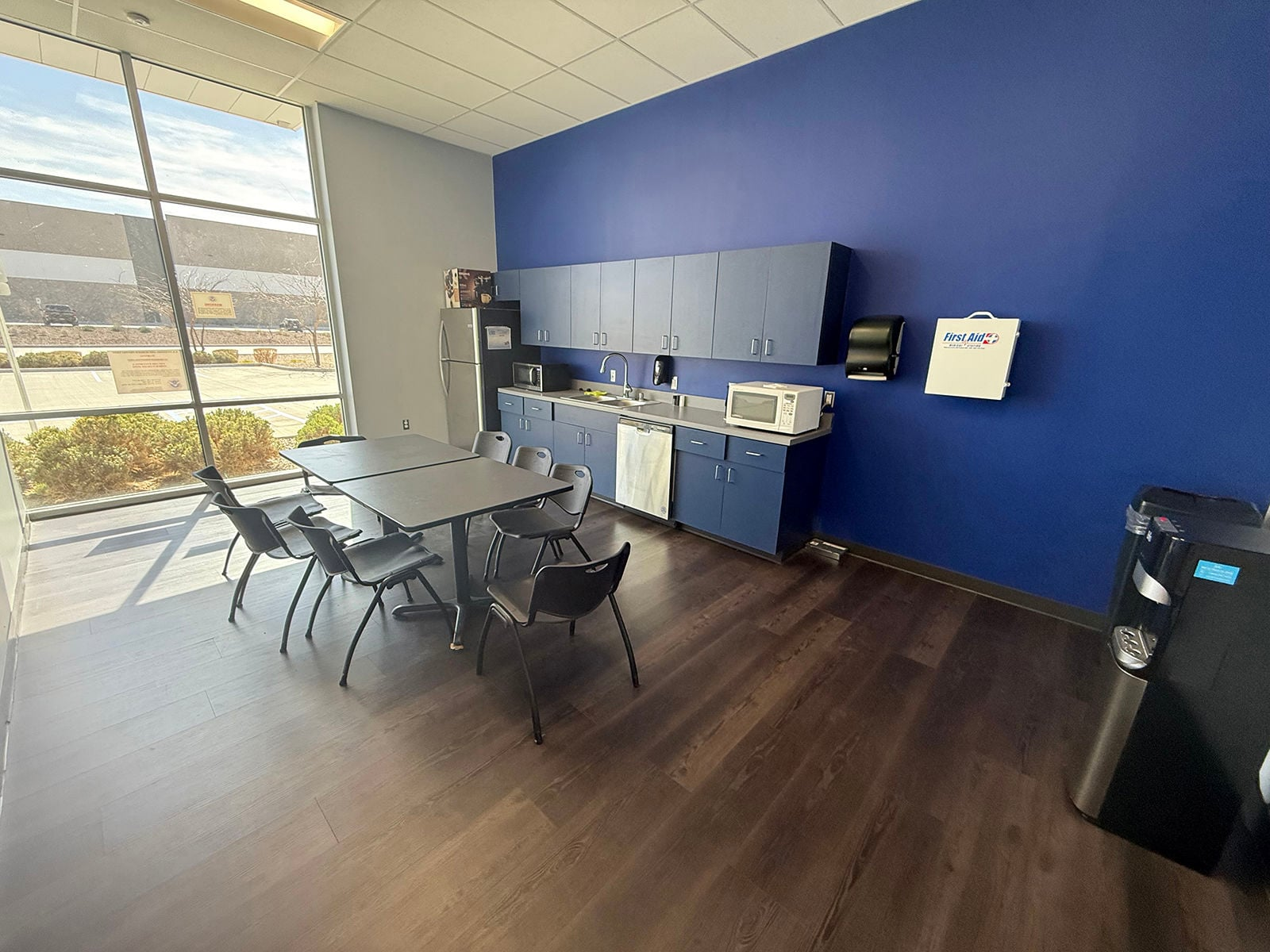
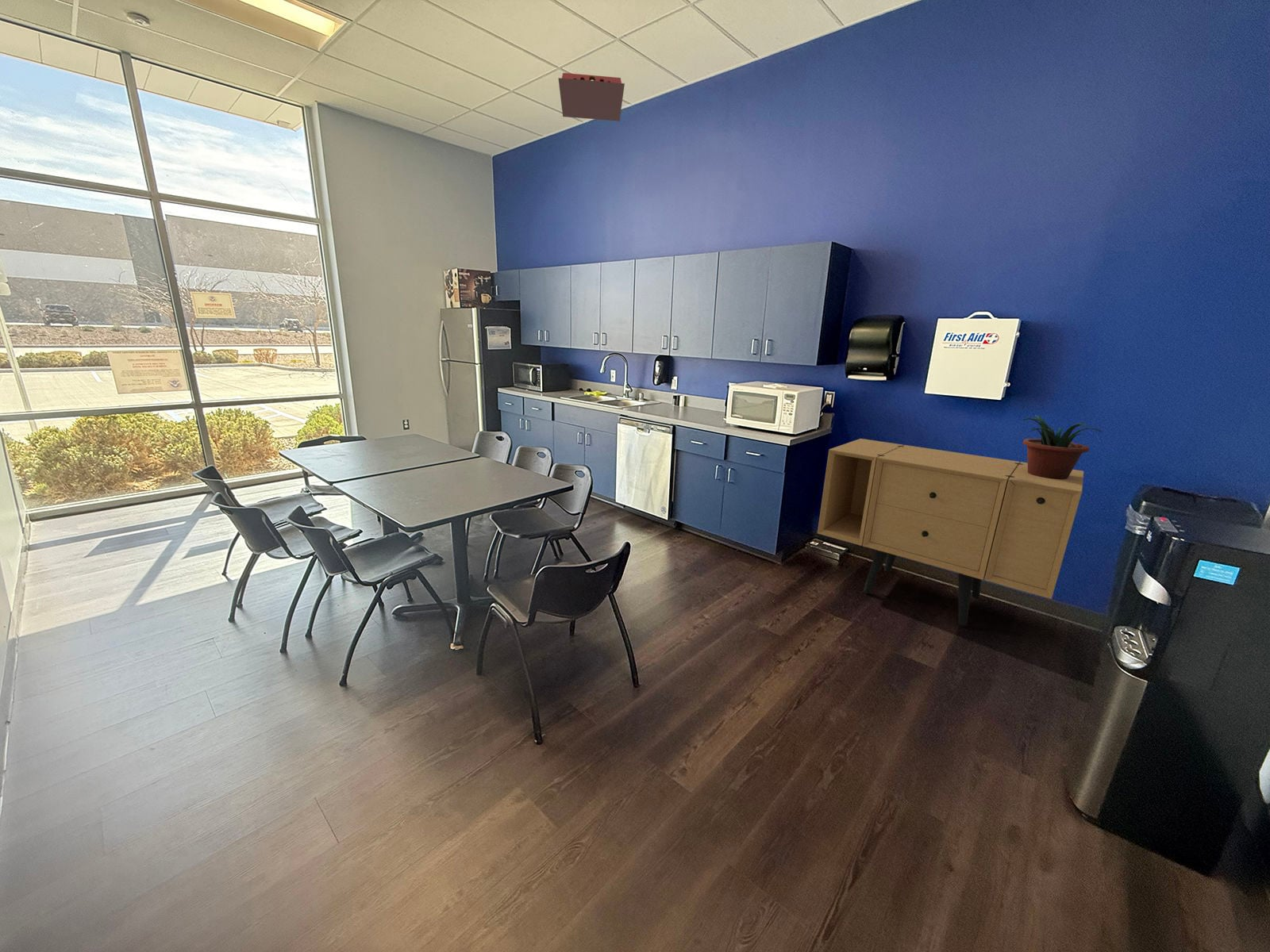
+ potted plant (1051, 447)
+ sideboard (933, 530)
+ ceiling vent (591, 88)
